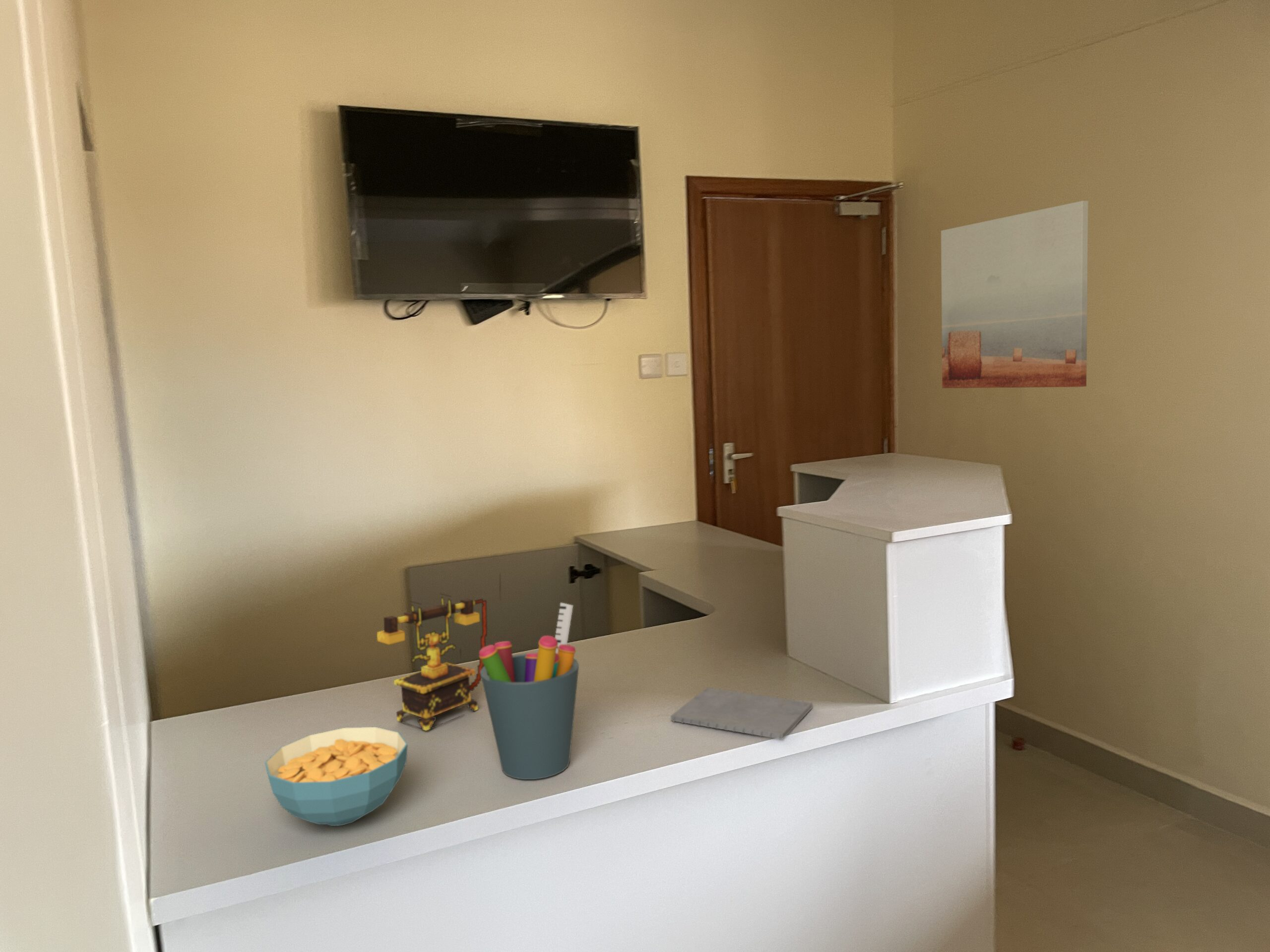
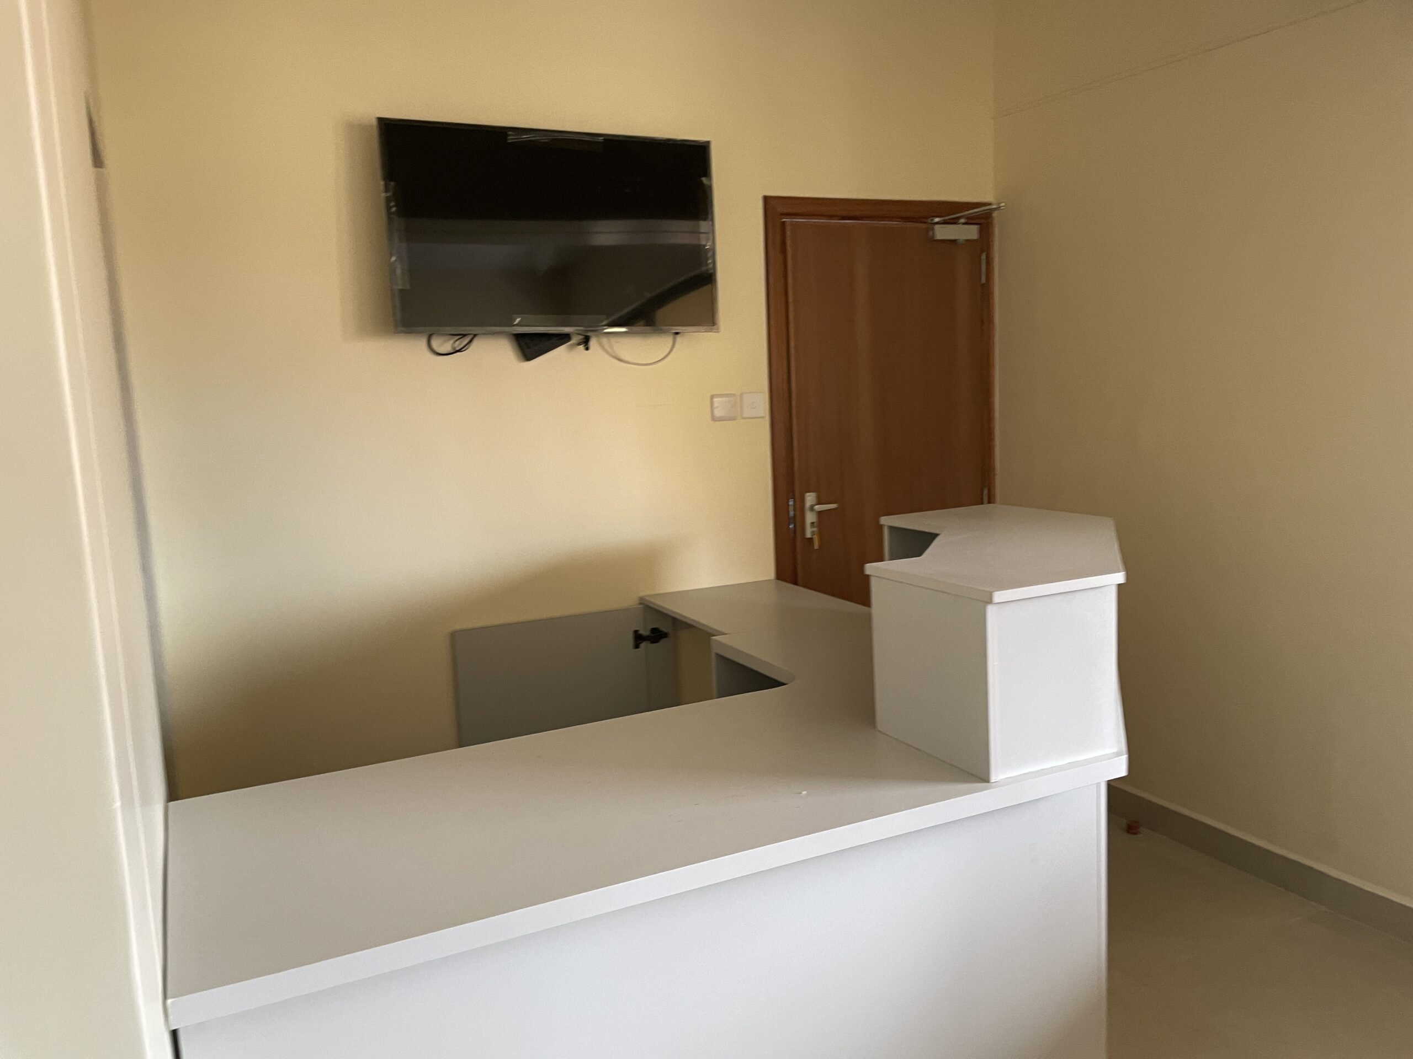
- pen holder (532, 690)
- notepad (742, 712)
- cereal bowl (340, 784)
- telephone (444, 641)
- wall art (1009, 303)
